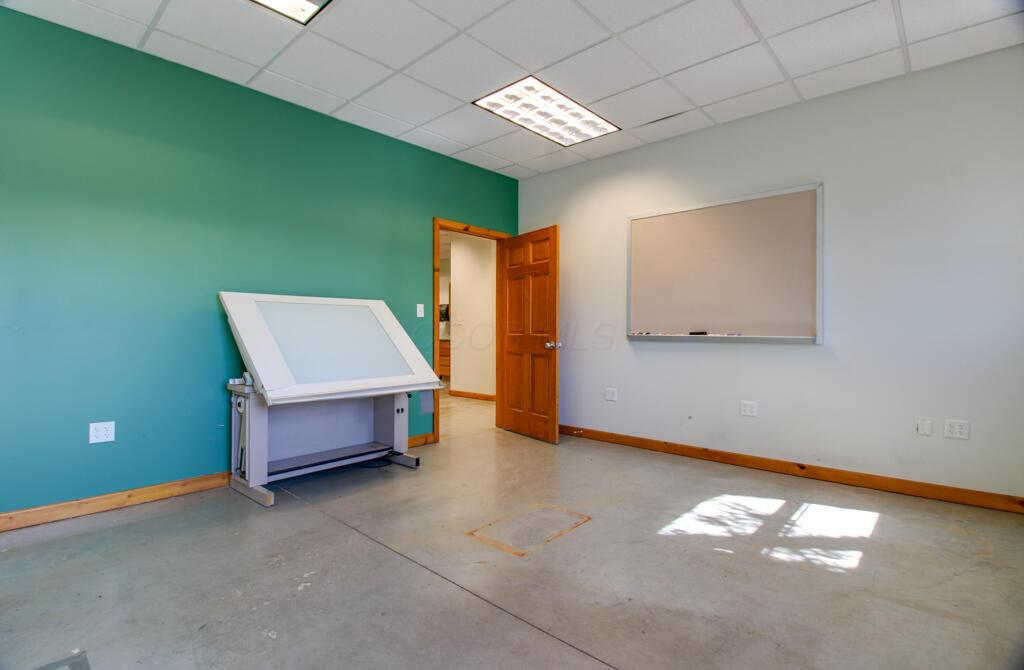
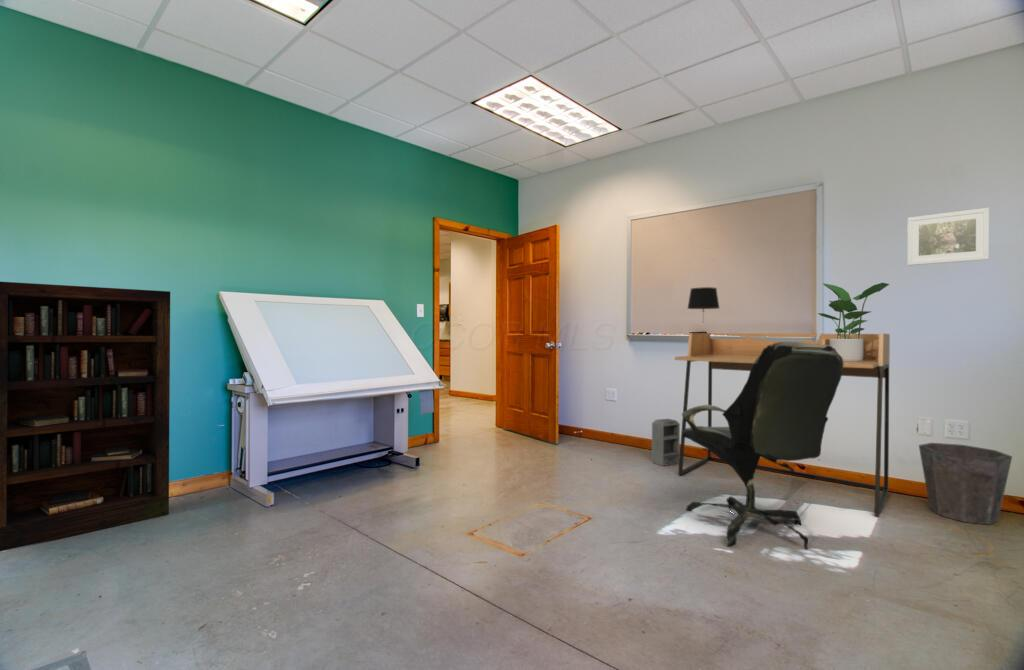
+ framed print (946, 237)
+ desk (750, 370)
+ office chair (756, 434)
+ table lamp (703, 320)
+ potted plant (849, 318)
+ speaker (665, 441)
+ waste bin (962, 482)
+ bookcase (85, 406)
